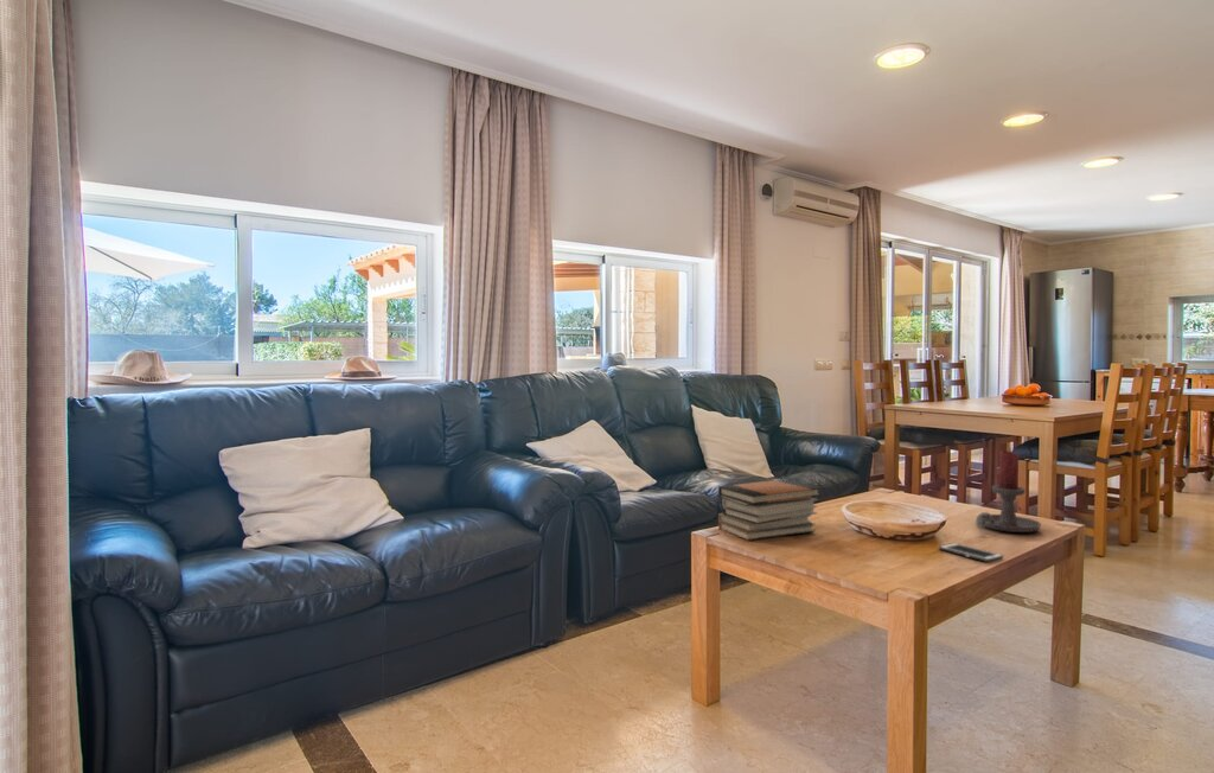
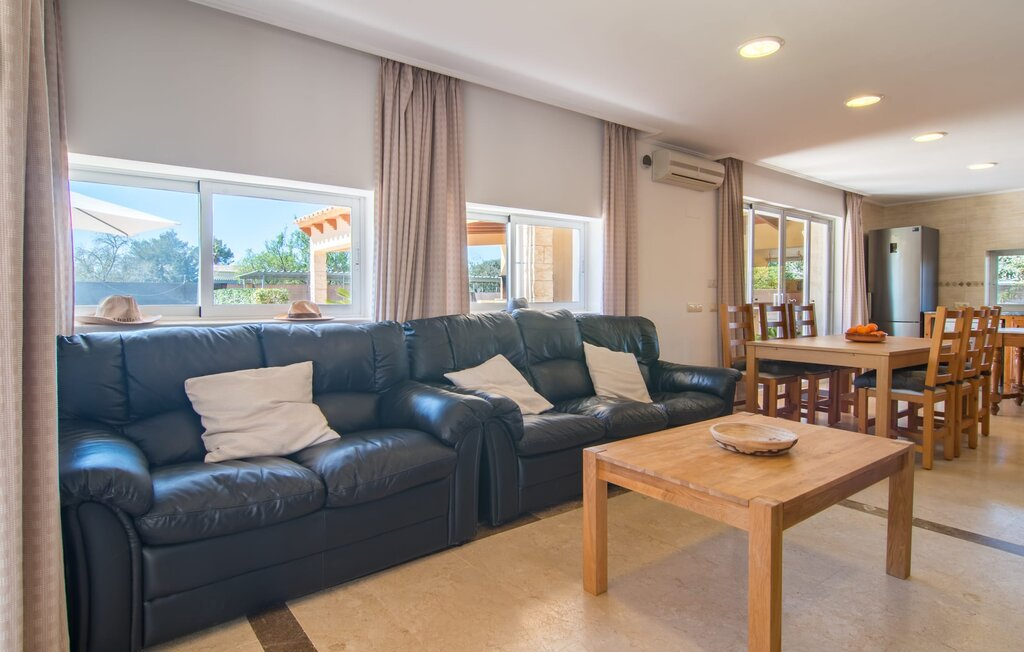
- cell phone (970, 551)
- book stack (768, 507)
- candle holder (1002, 488)
